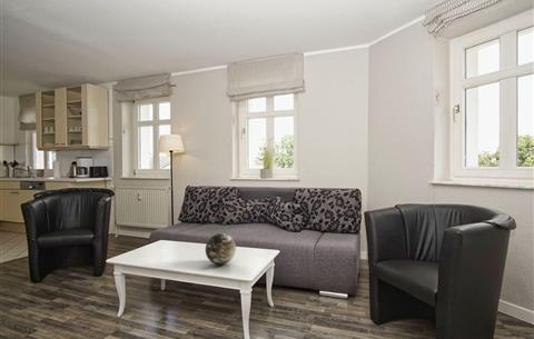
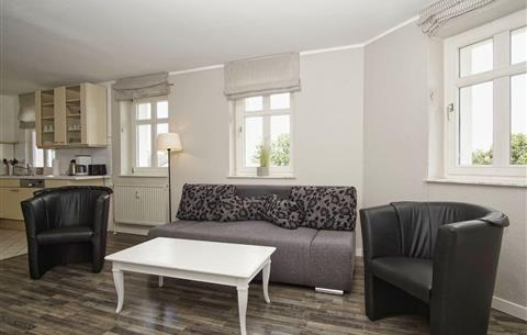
- decorative orb (220, 248)
